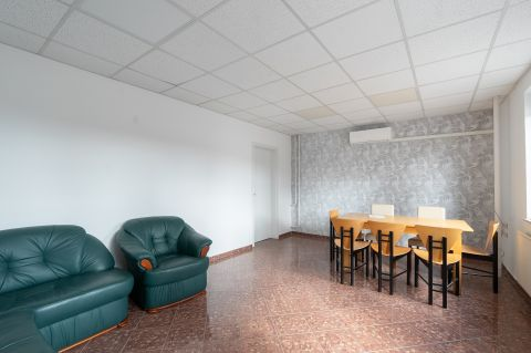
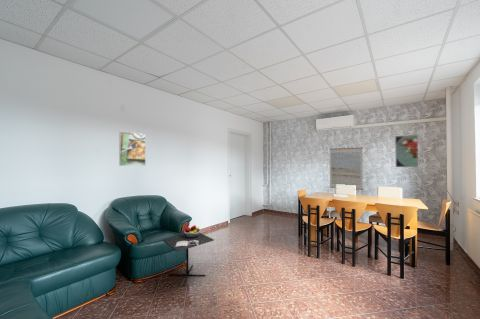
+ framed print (132, 149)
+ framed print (406, 151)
+ wall art (345, 168)
+ kitchen table (187, 253)
